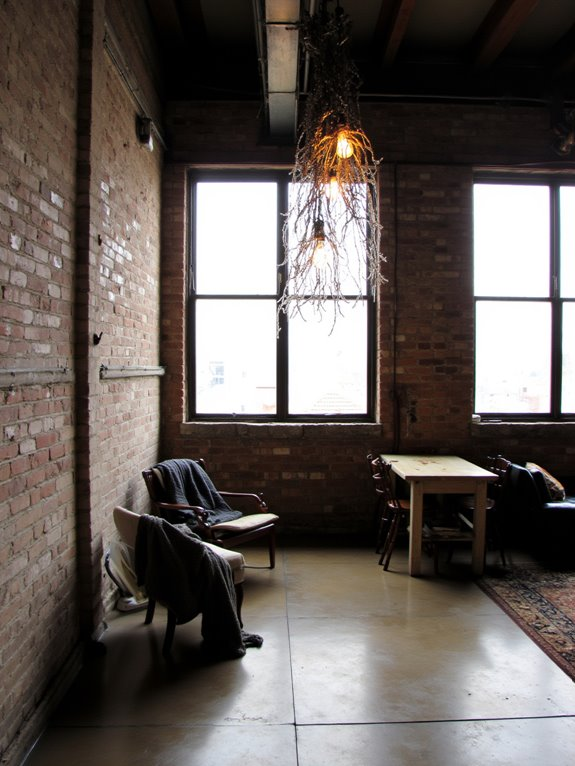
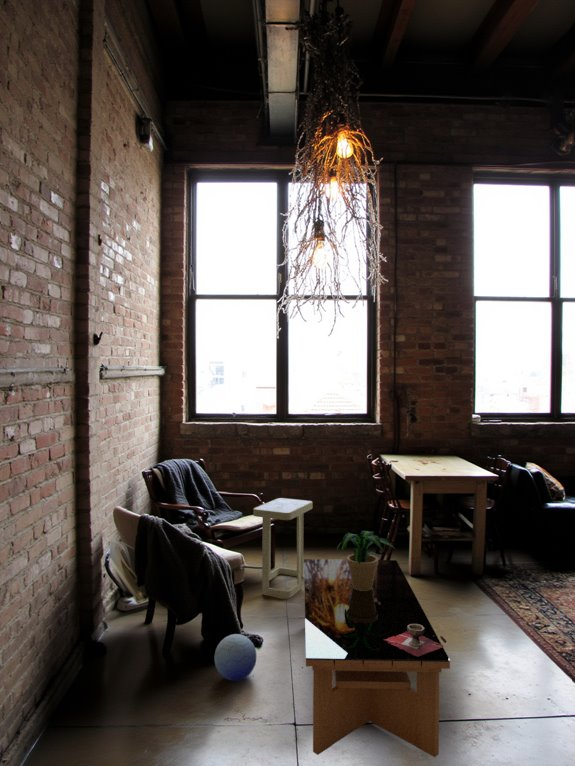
+ decorative bowl (414, 634)
+ ball (235, 657)
+ coffee table (360, 638)
+ side table (270, 545)
+ potted plant (362, 559)
